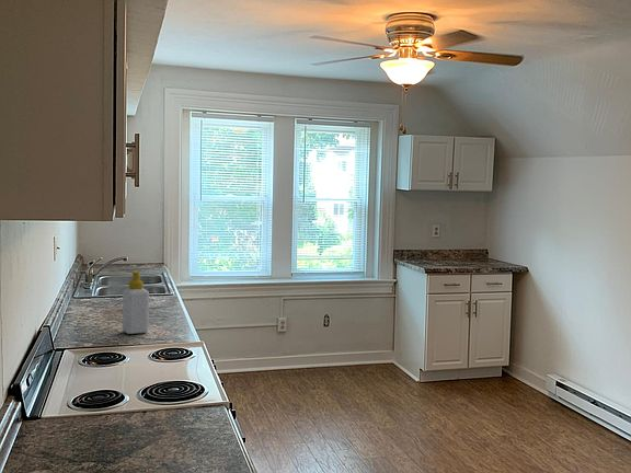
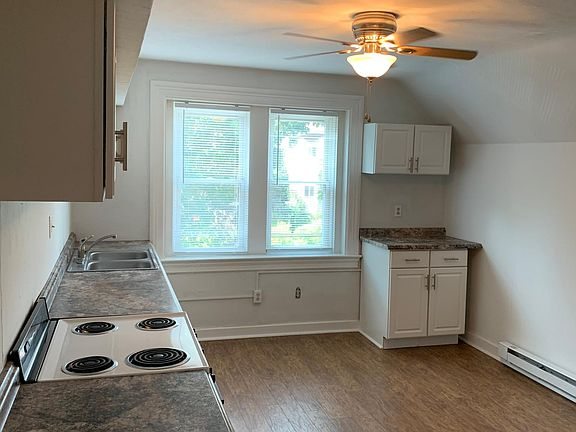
- soap bottle (135, 301)
